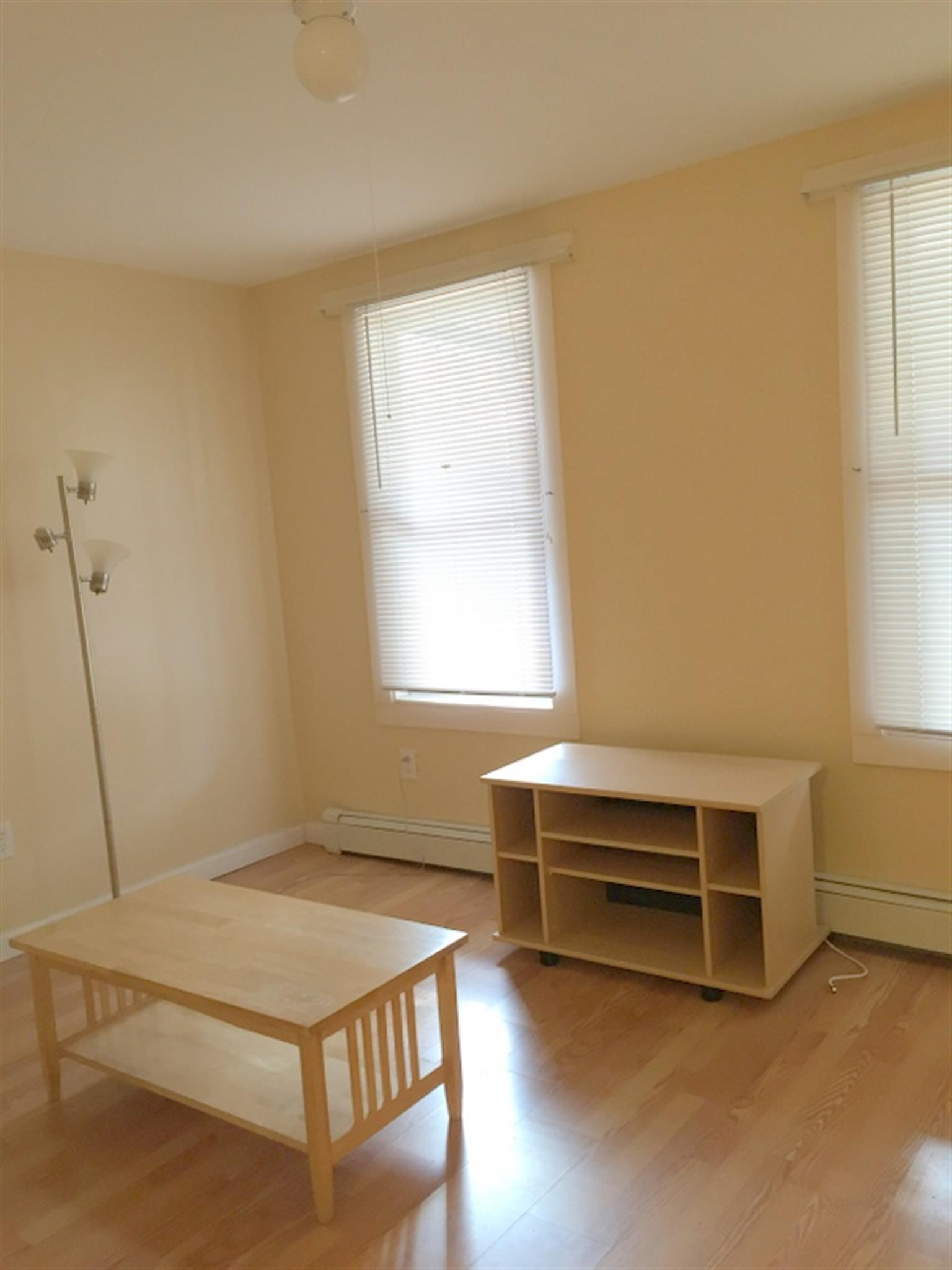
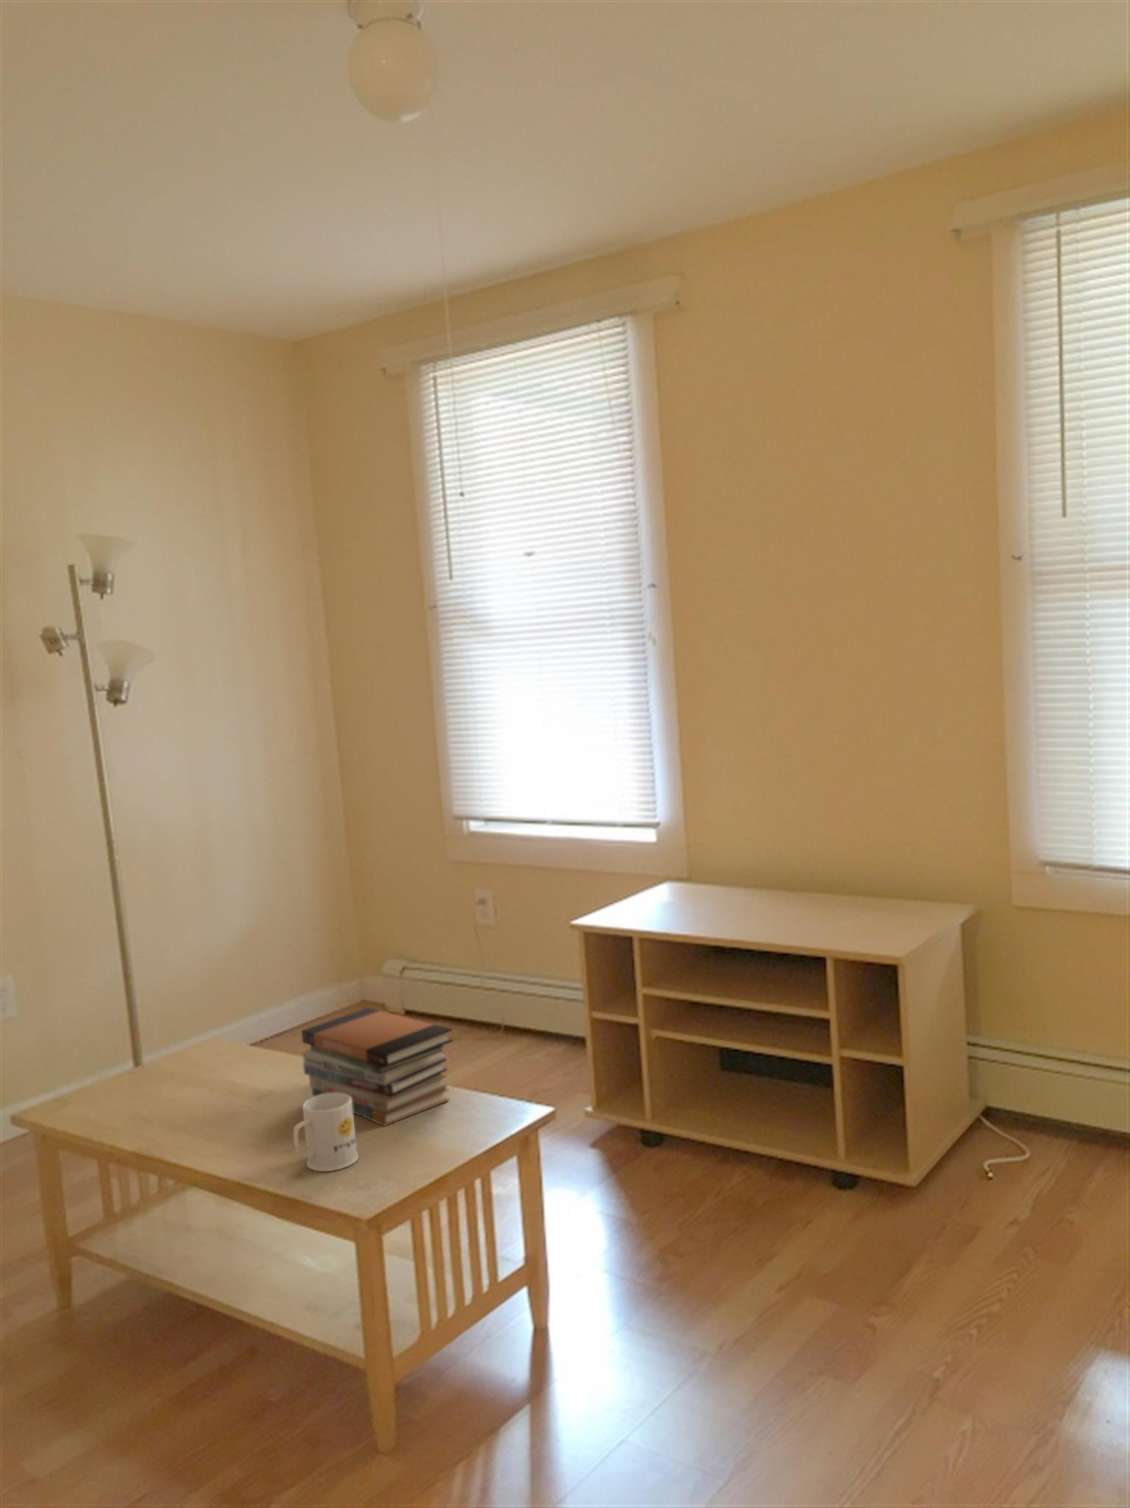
+ book stack (376, 1063)
+ mug (324, 1134)
